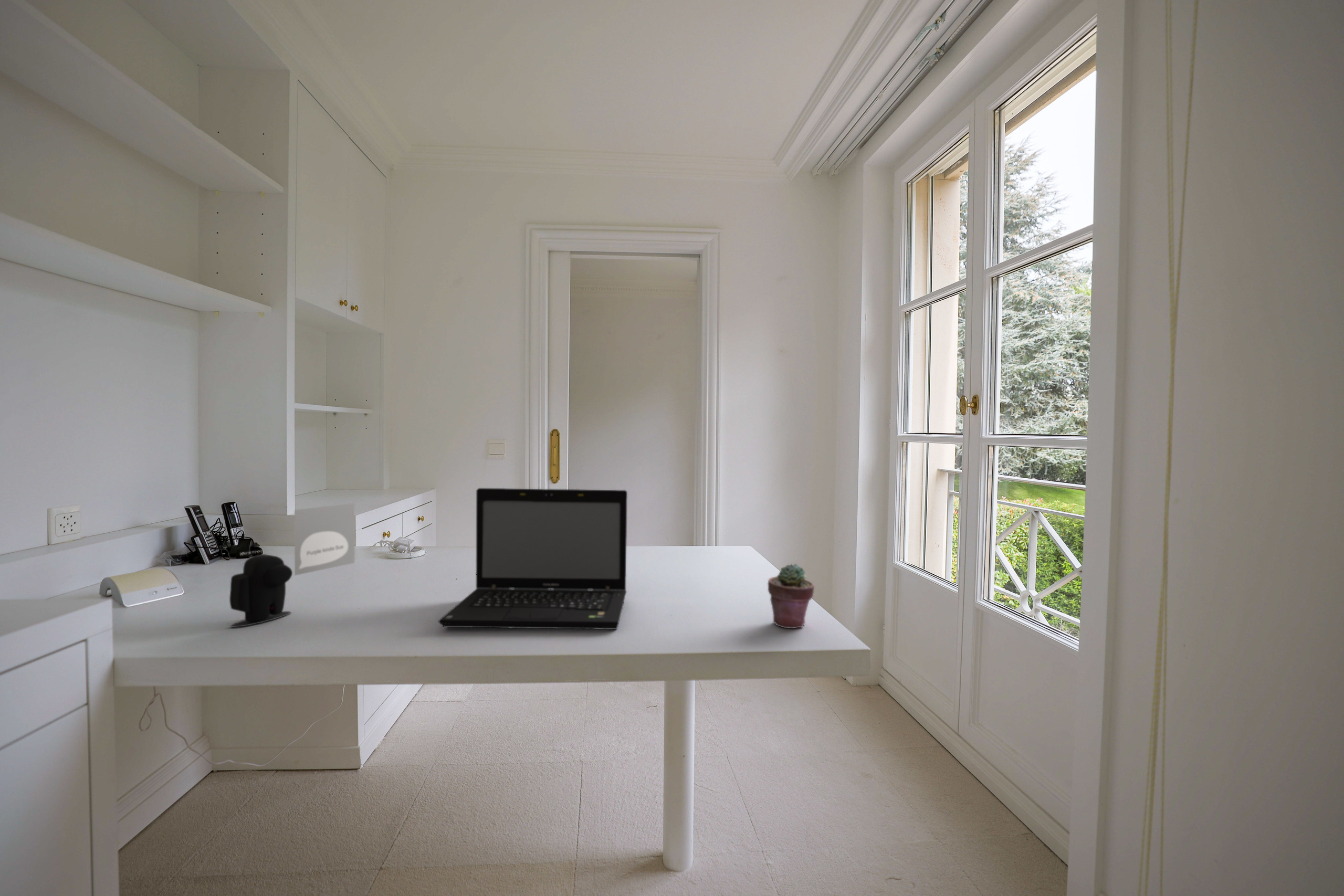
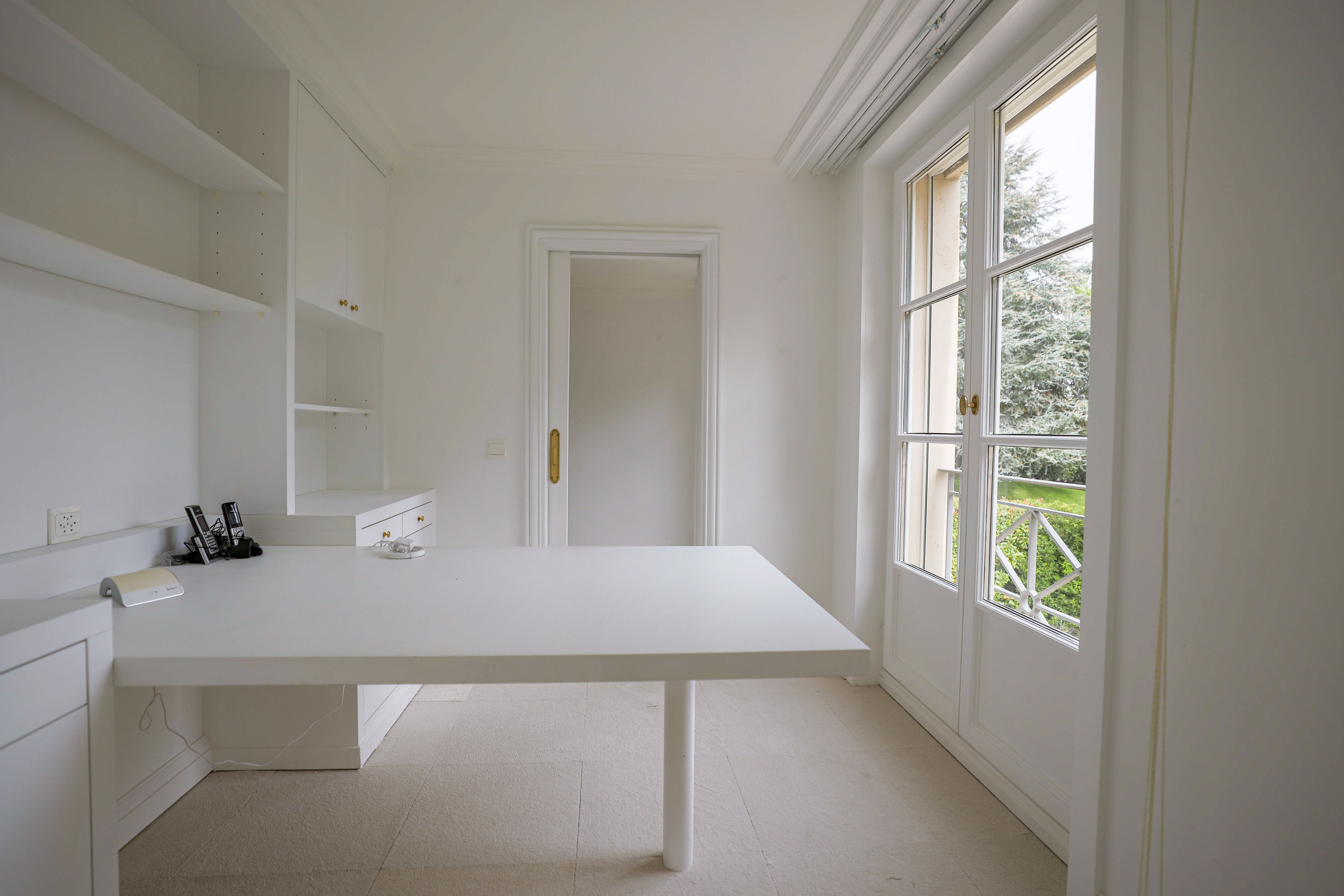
- potted succulent (790, 594)
- speaker (295, 560)
- laptop (541, 554)
